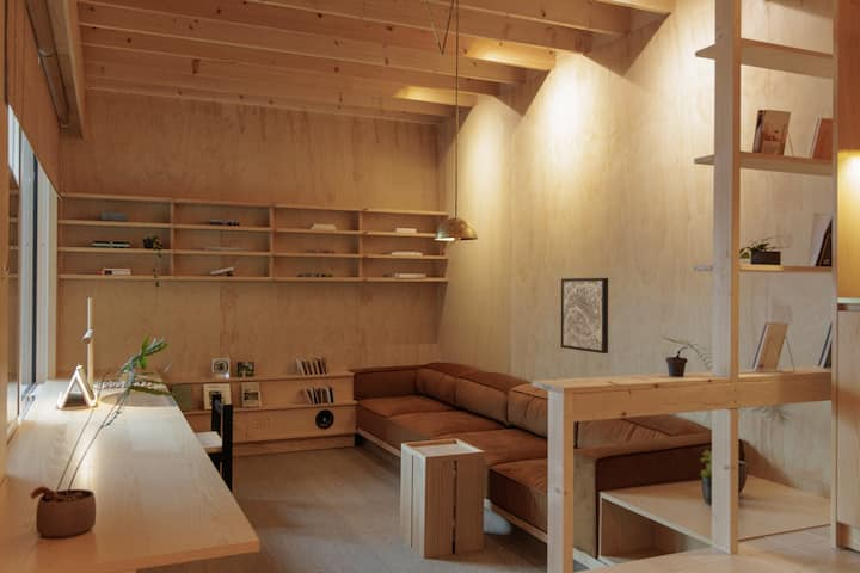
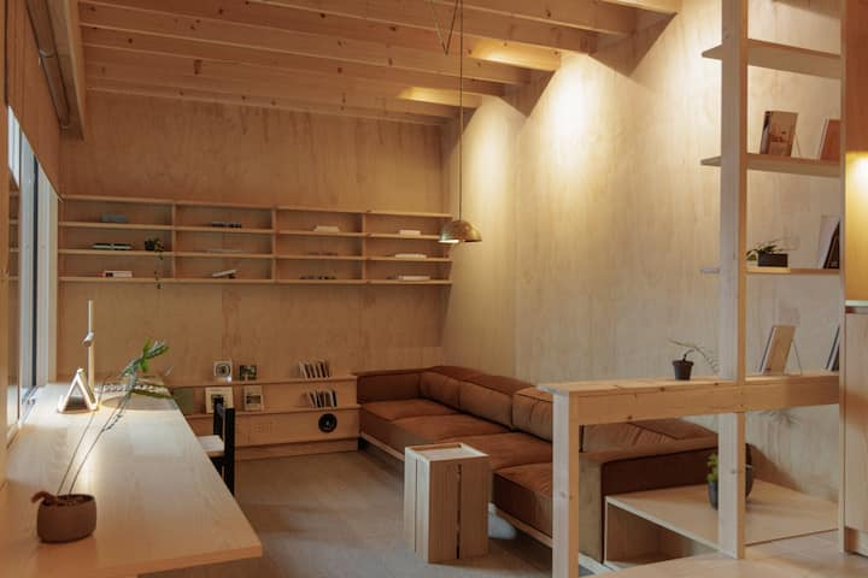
- wall art (583, 314)
